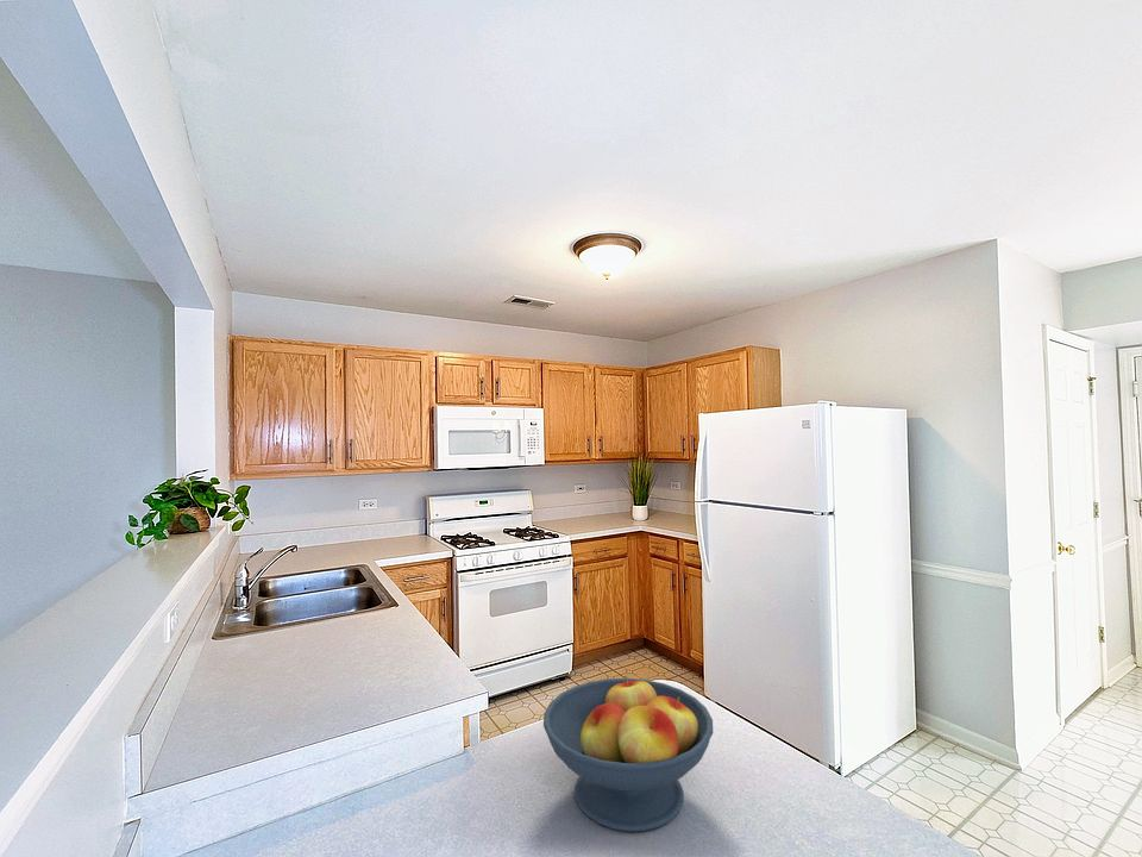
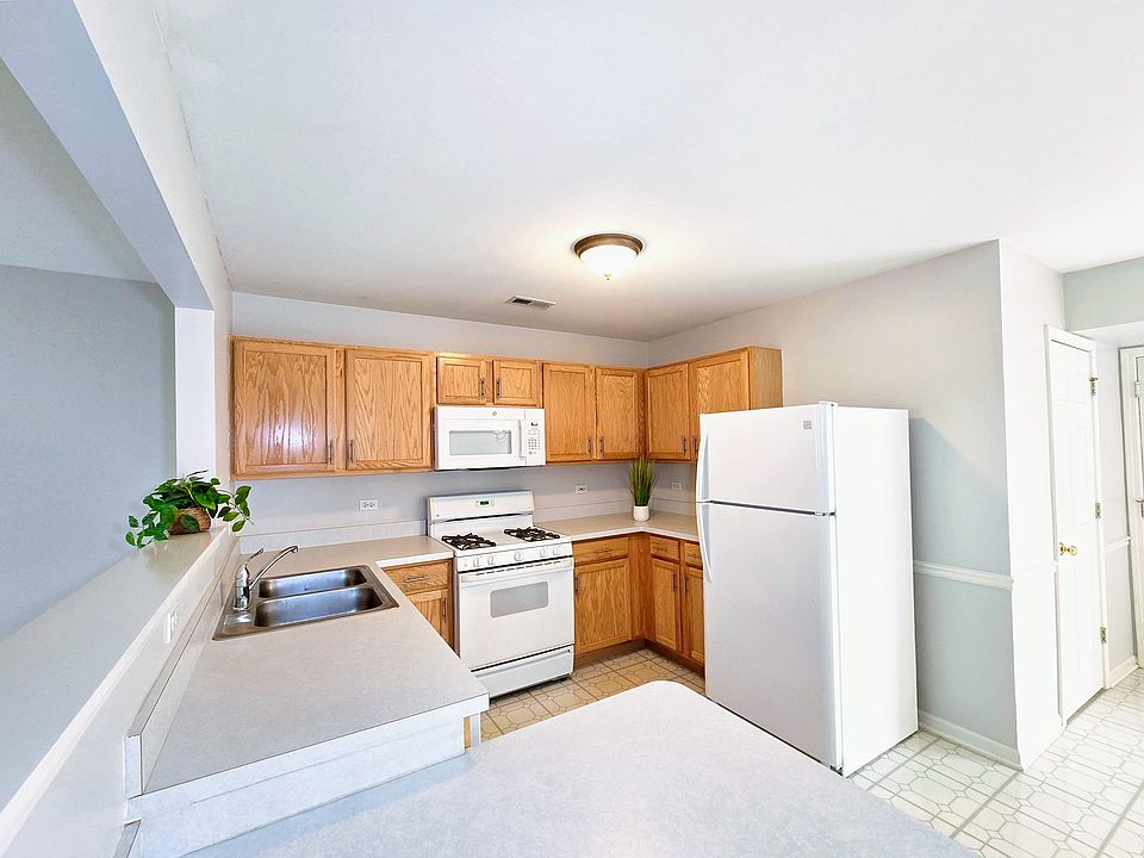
- fruit bowl (627, 739)
